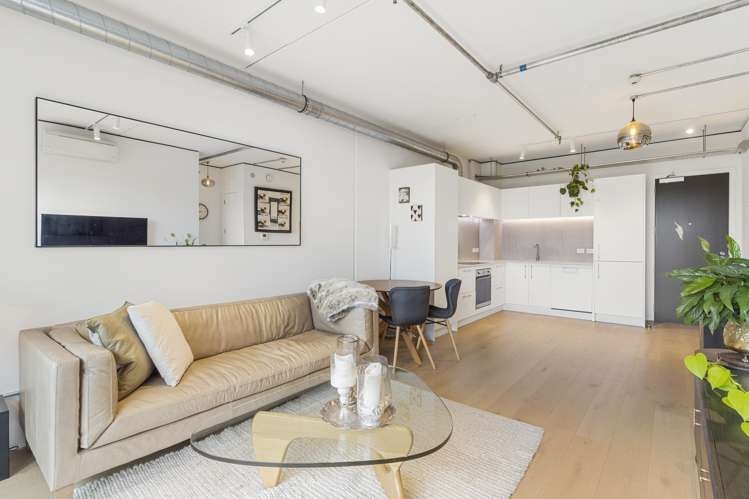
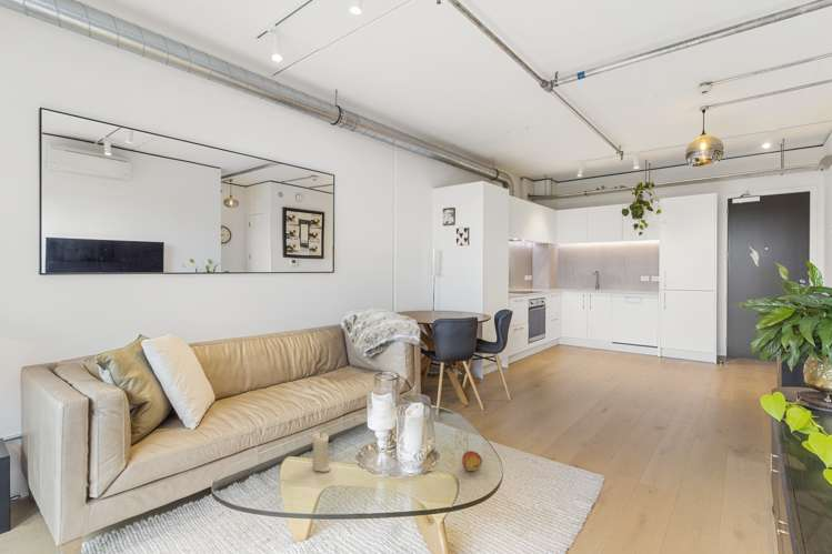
+ fruit (471, 461)
+ candle (321, 450)
